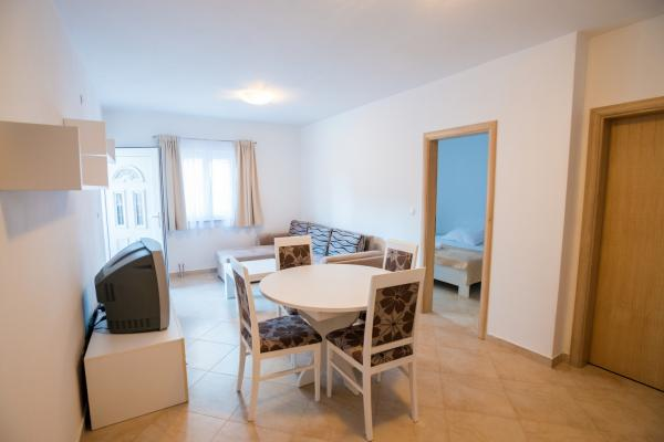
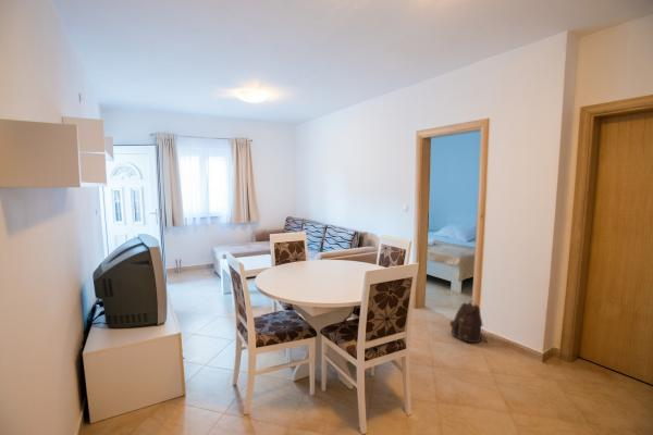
+ backpack (468, 319)
